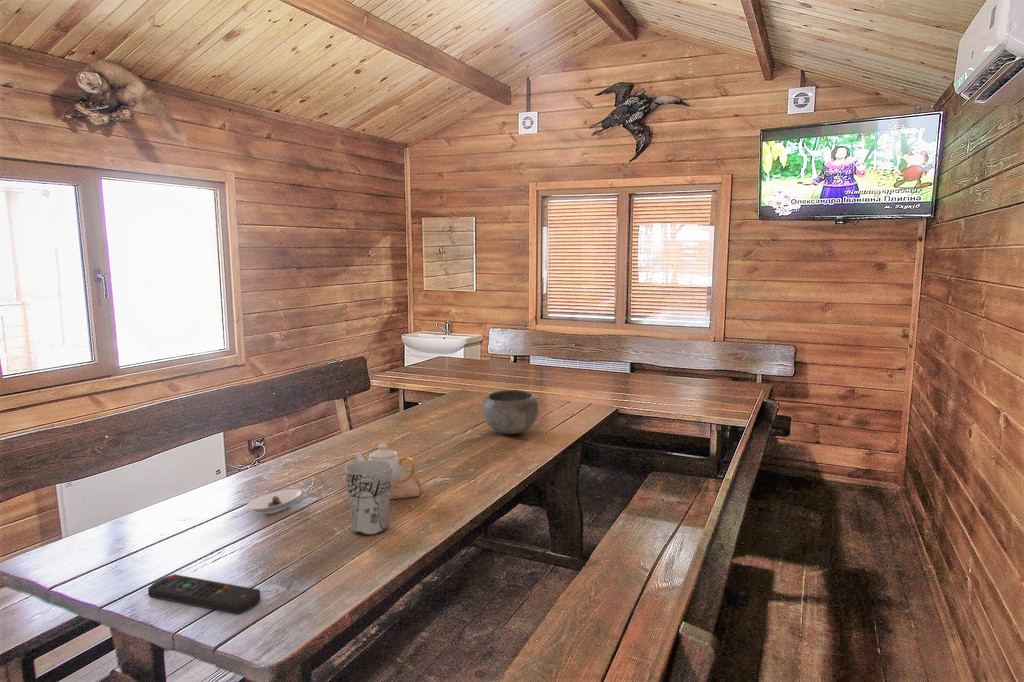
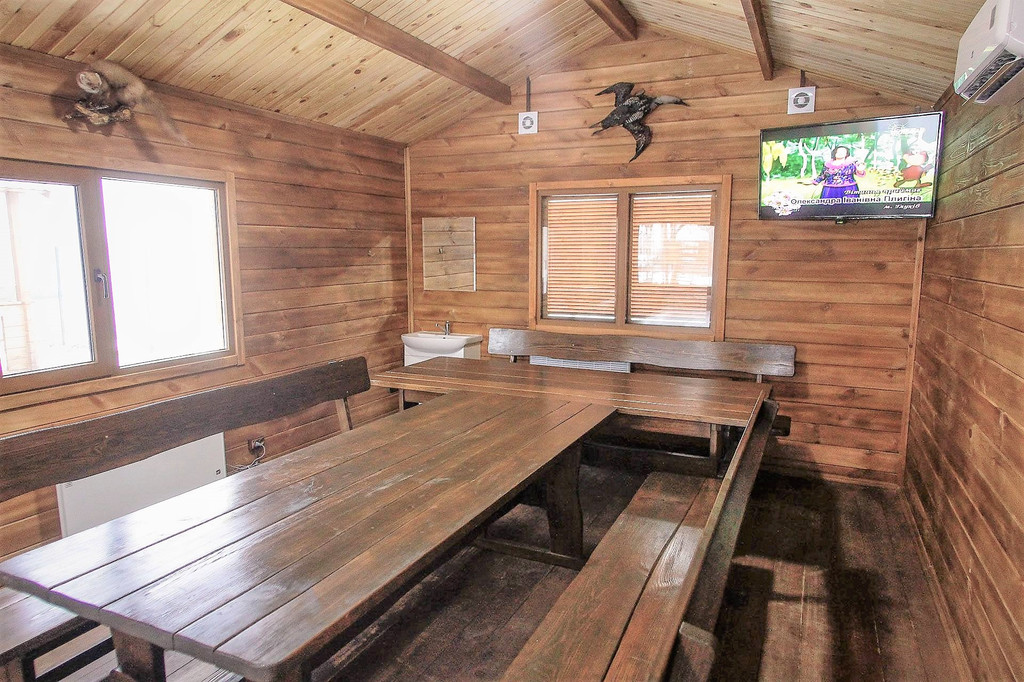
- cup (369, 497)
- remote control (204, 592)
- saucer (275, 502)
- teapot (383, 460)
- bowl (510, 413)
